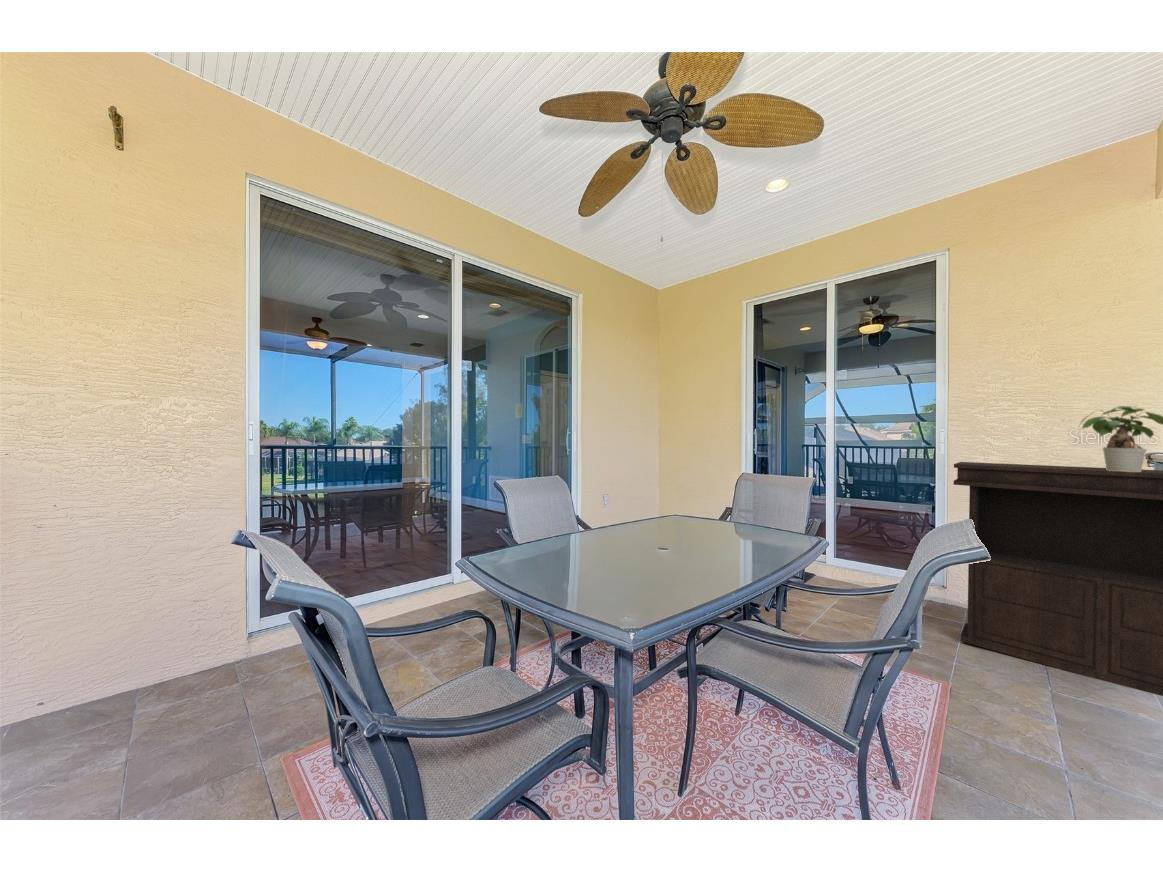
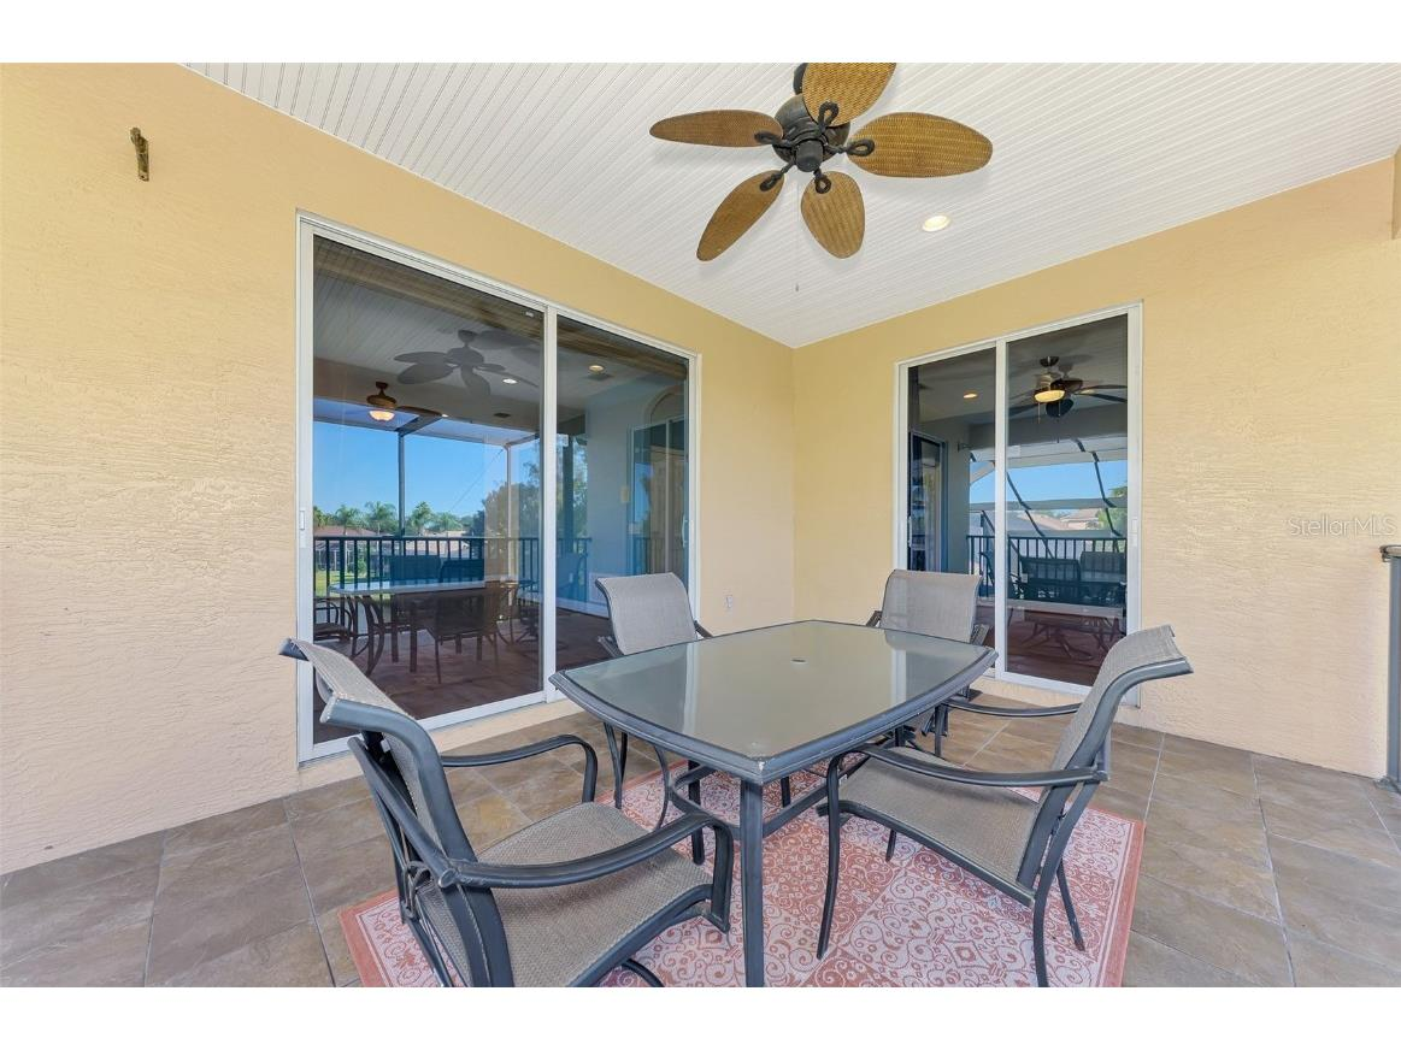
- console table (1096, 569)
- potted plant (1122, 437)
